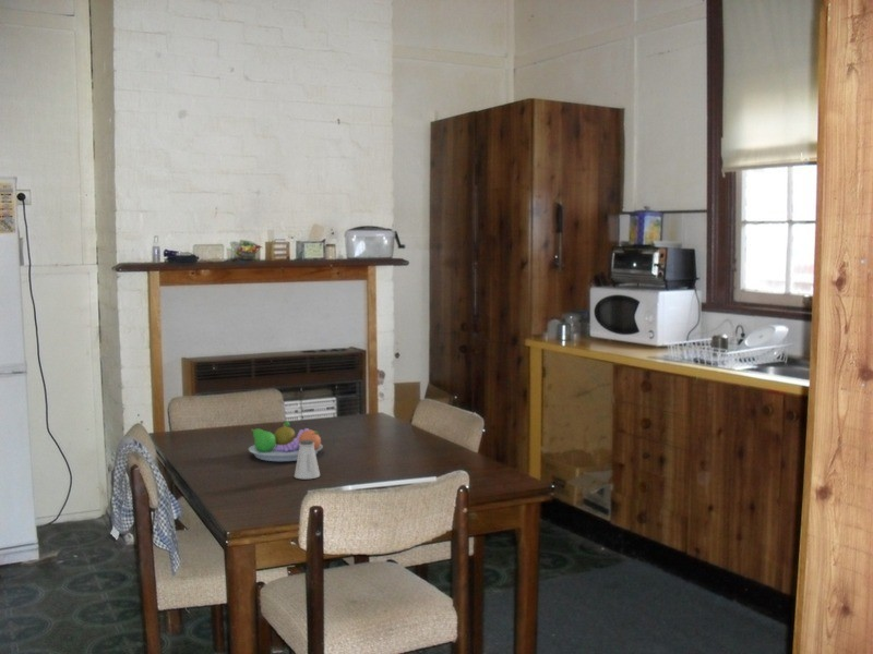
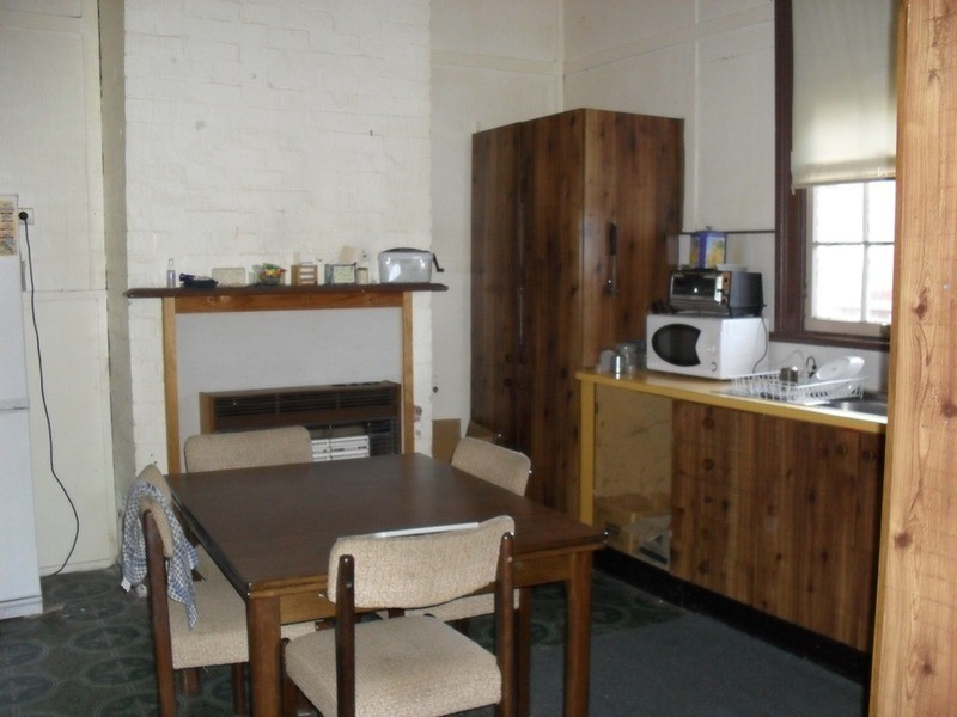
- saltshaker (307, 458)
- fruit bowl (284, 439)
